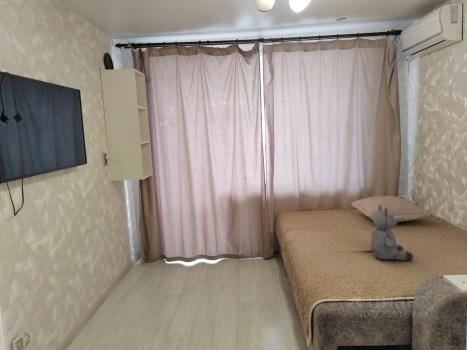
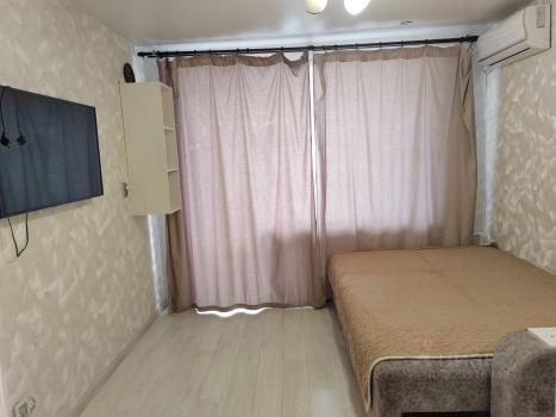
- pillow (388, 208)
- stuffed bear (390, 232)
